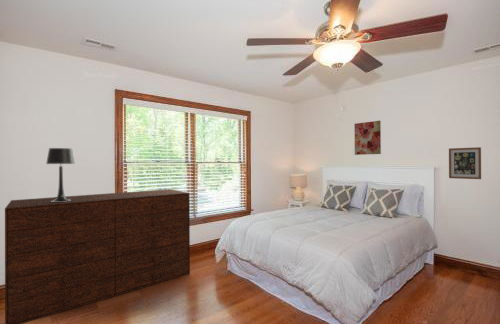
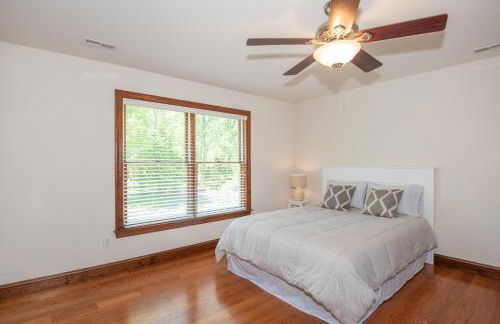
- dresser (109, 241)
- wall art (367, 138)
- table lamp (60, 174)
- wall art (464, 163)
